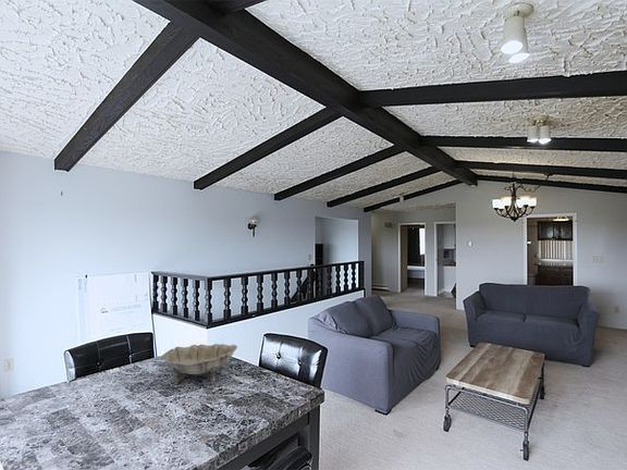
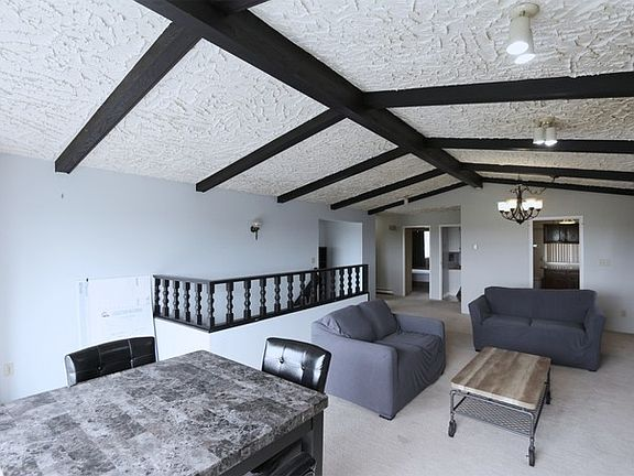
- decorative bowl (199, 362)
